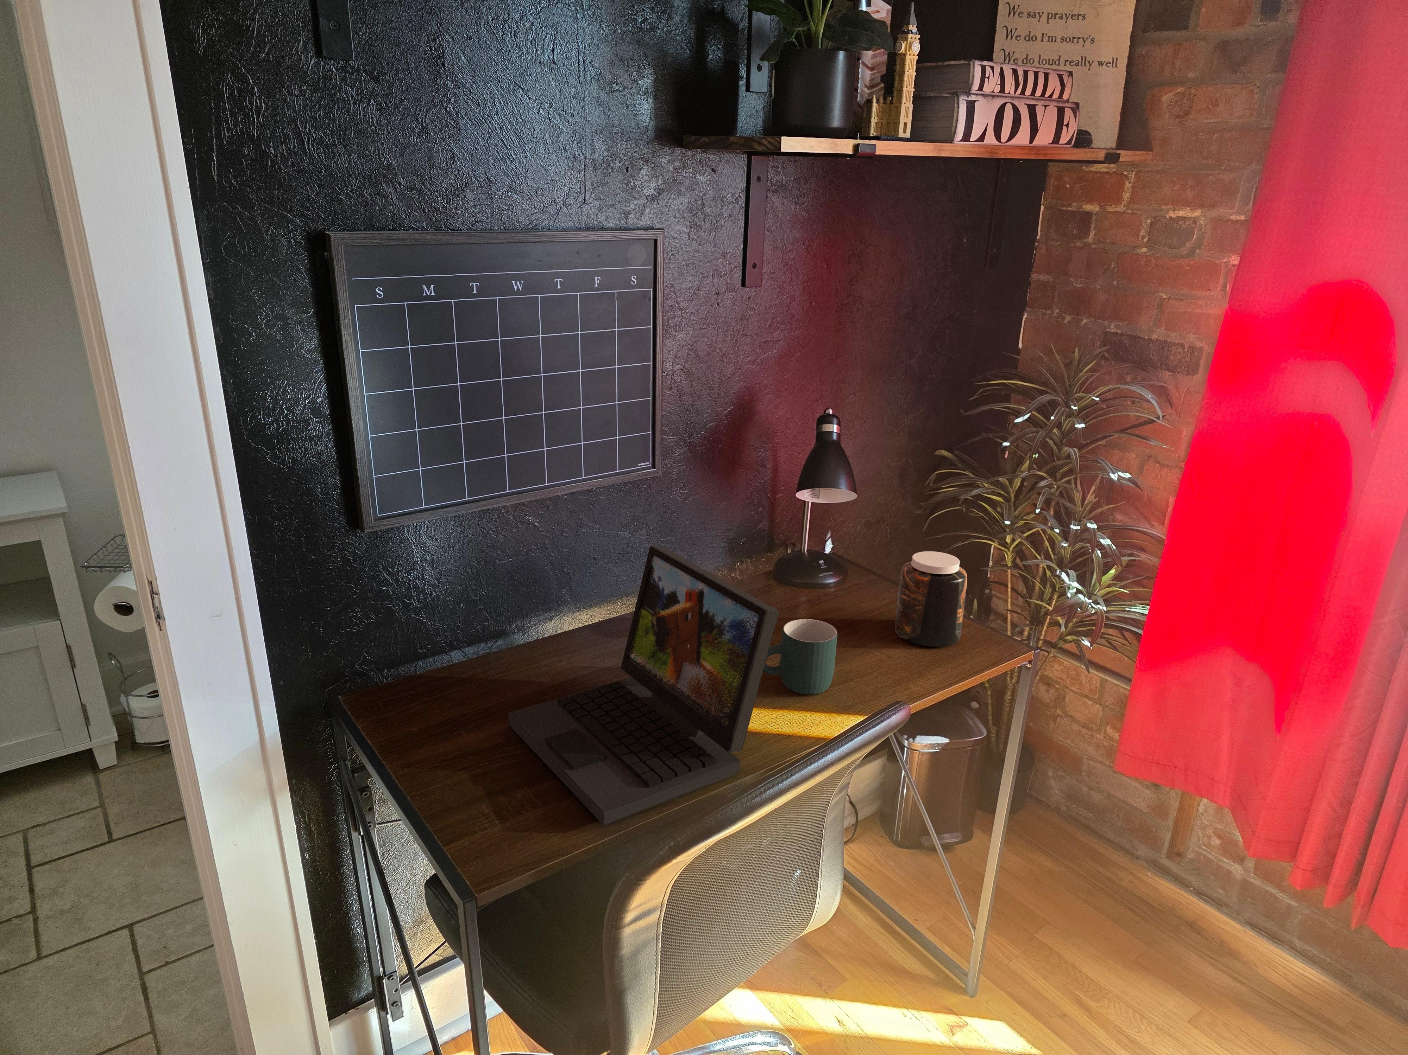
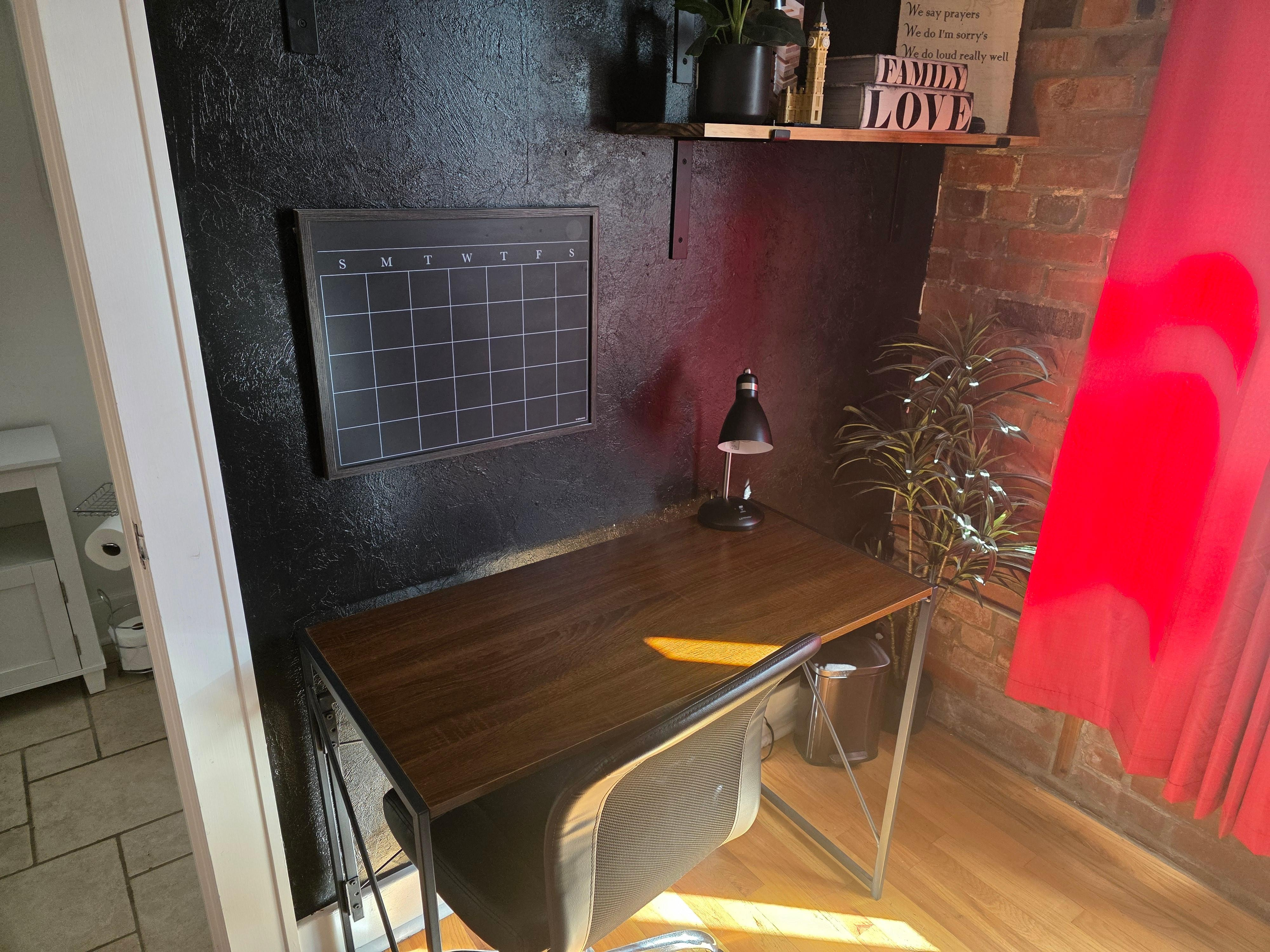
- jar (931, 597)
- laptop (636, 668)
- mug (800, 659)
